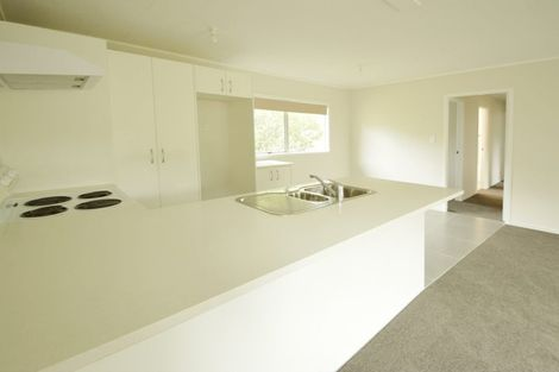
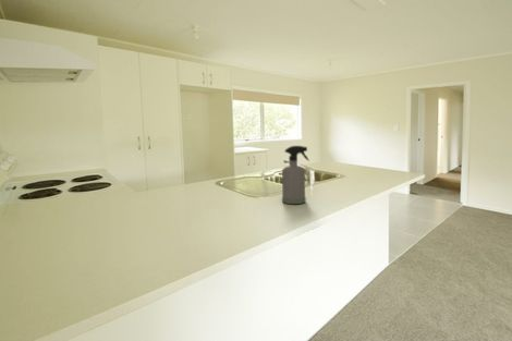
+ spray bottle (295, 173)
